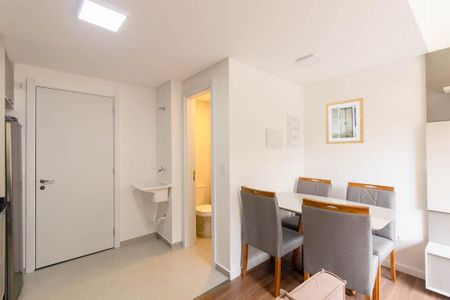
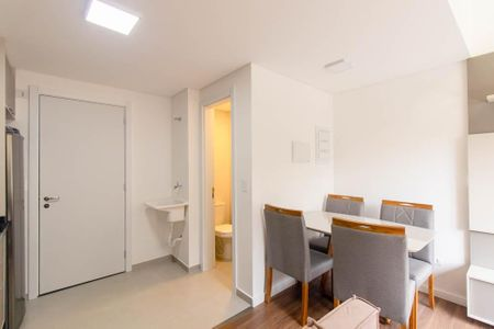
- wall art (343, 122)
